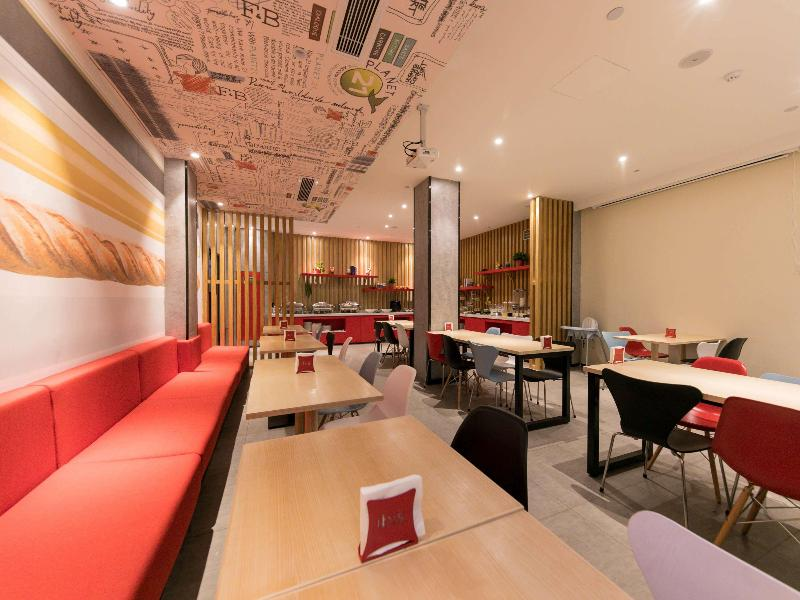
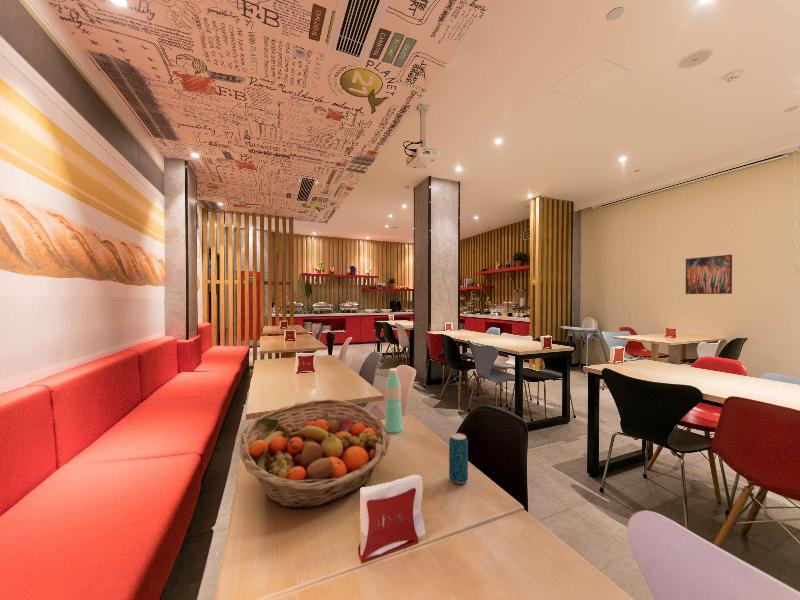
+ beverage can (458, 458)
+ fruit basket (319, 446)
+ water bottle (393, 399)
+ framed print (707, 275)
